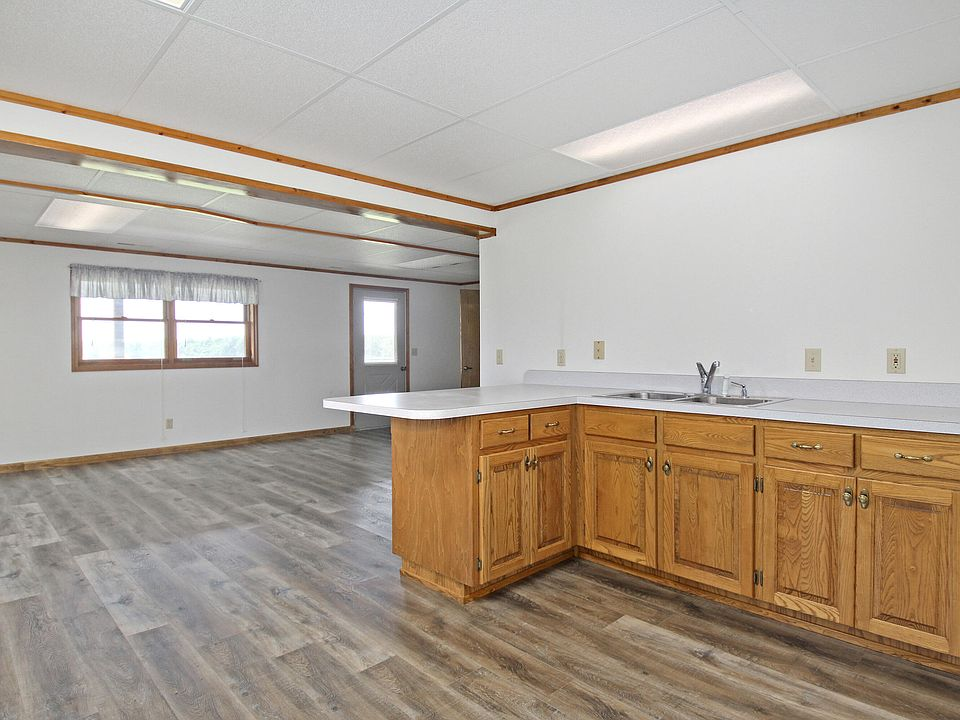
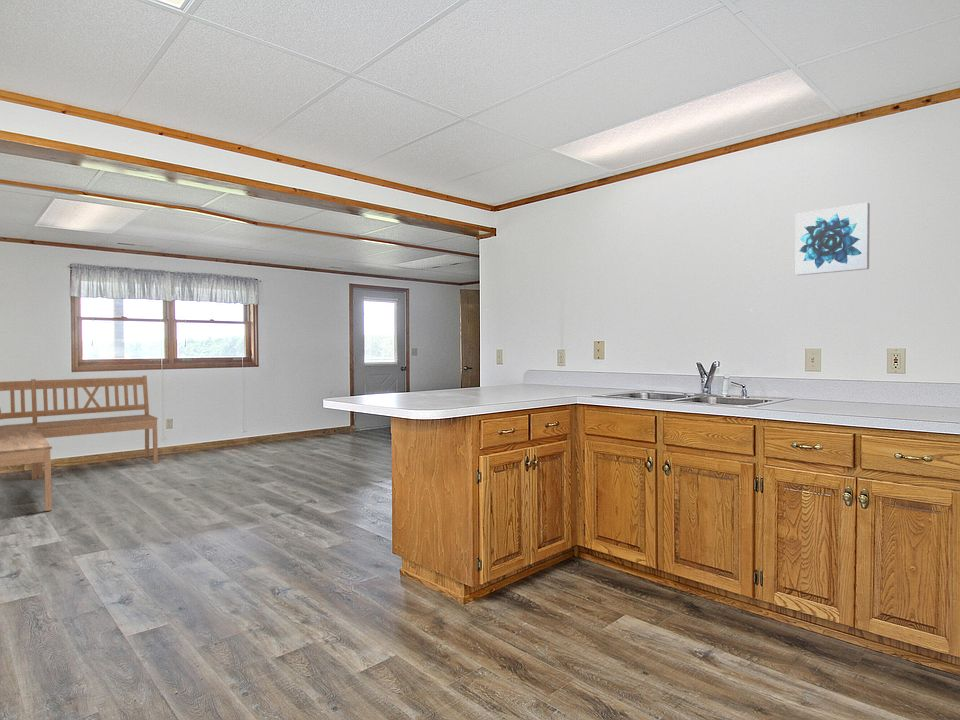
+ wall art (831, 240)
+ bench (73, 432)
